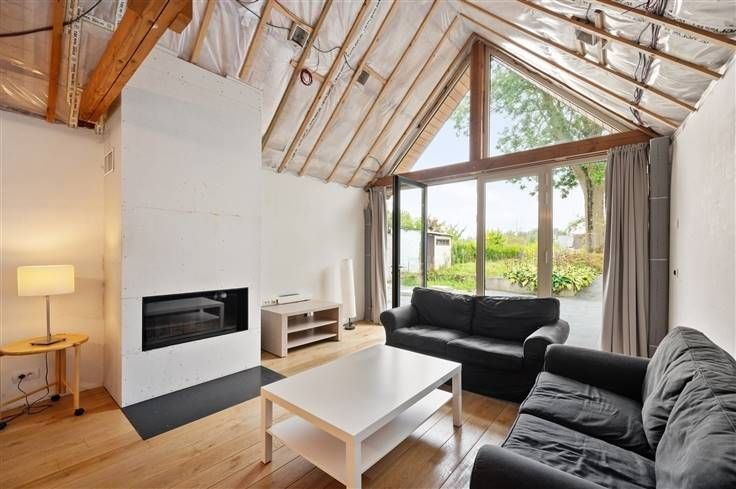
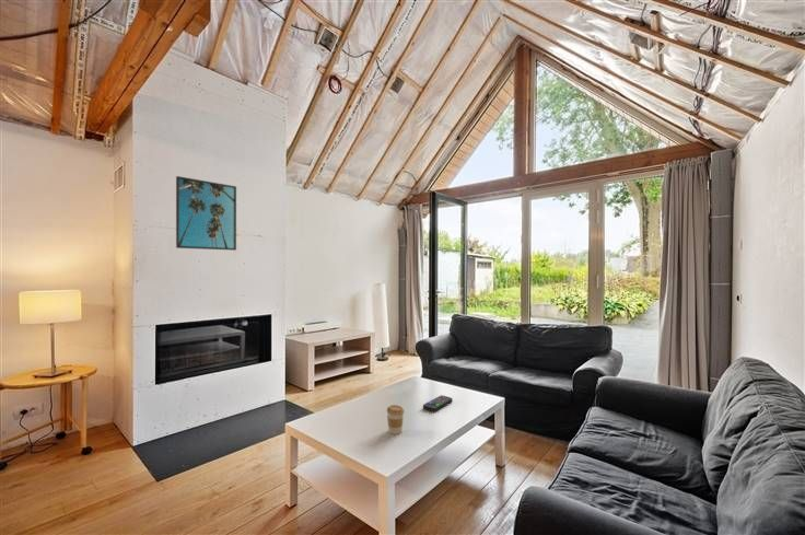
+ coffee cup (395, 418)
+ remote control (438, 403)
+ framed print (208, 214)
